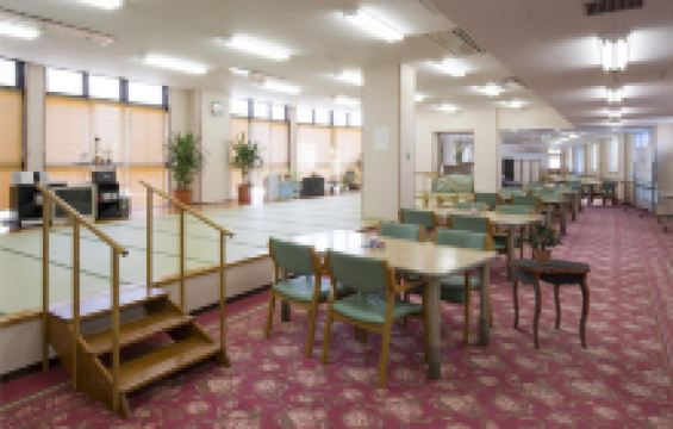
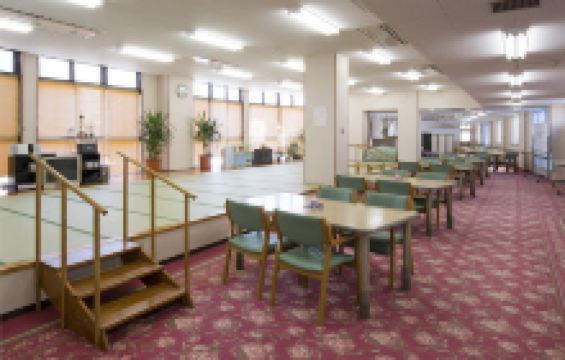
- side table (541, 300)
- potted plant (543, 241)
